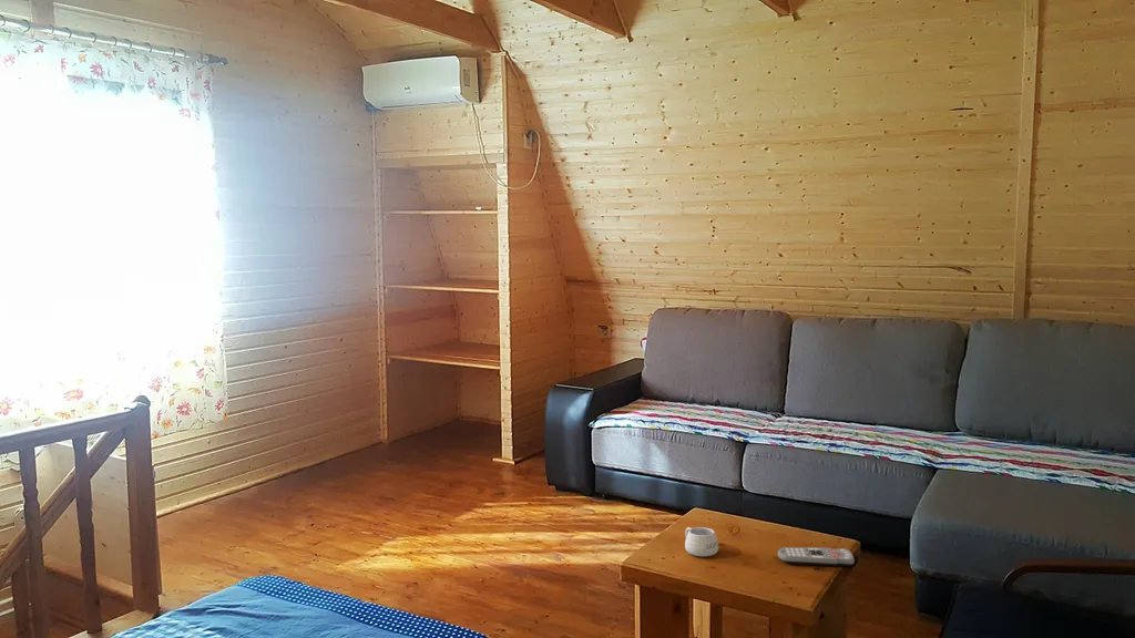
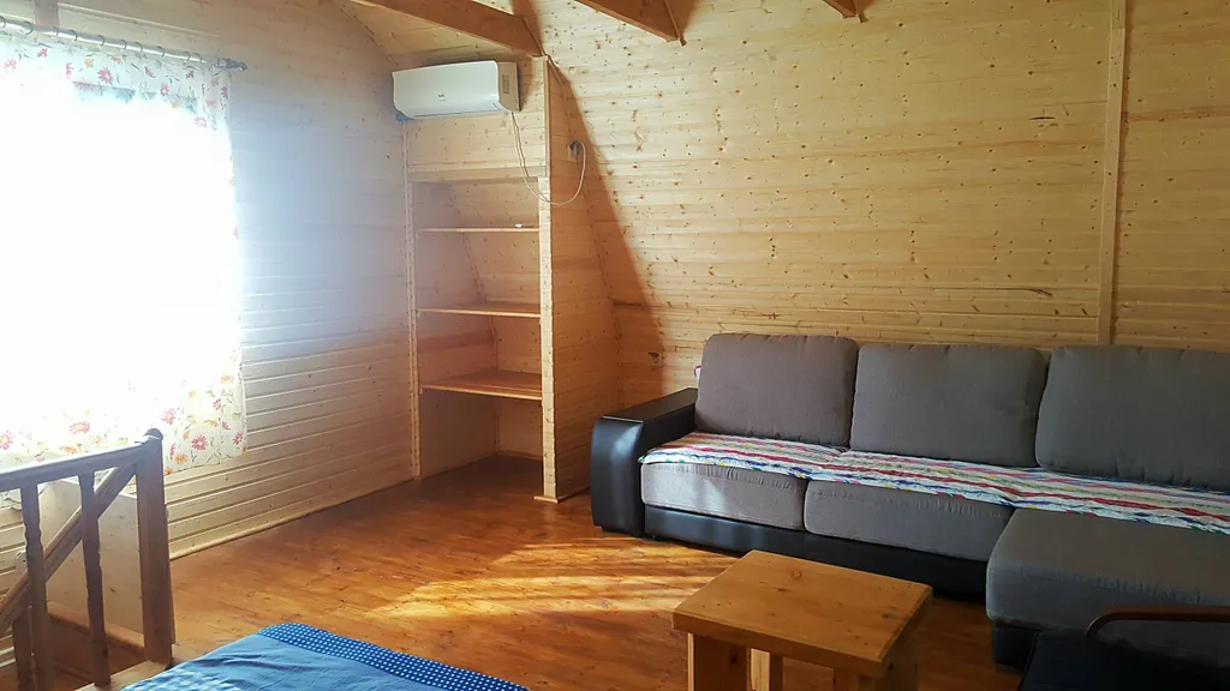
- remote control (815, 556)
- mug (698, 539)
